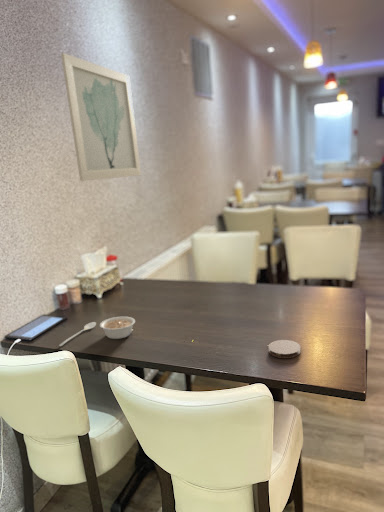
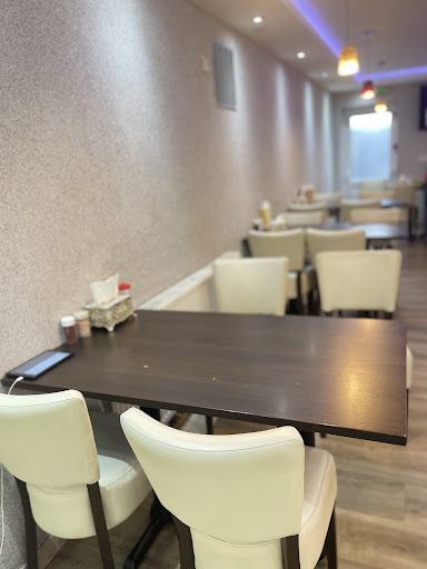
- wall art (106, 123)
- legume (119, 327)
- stirrer (77, 333)
- coaster (284, 348)
